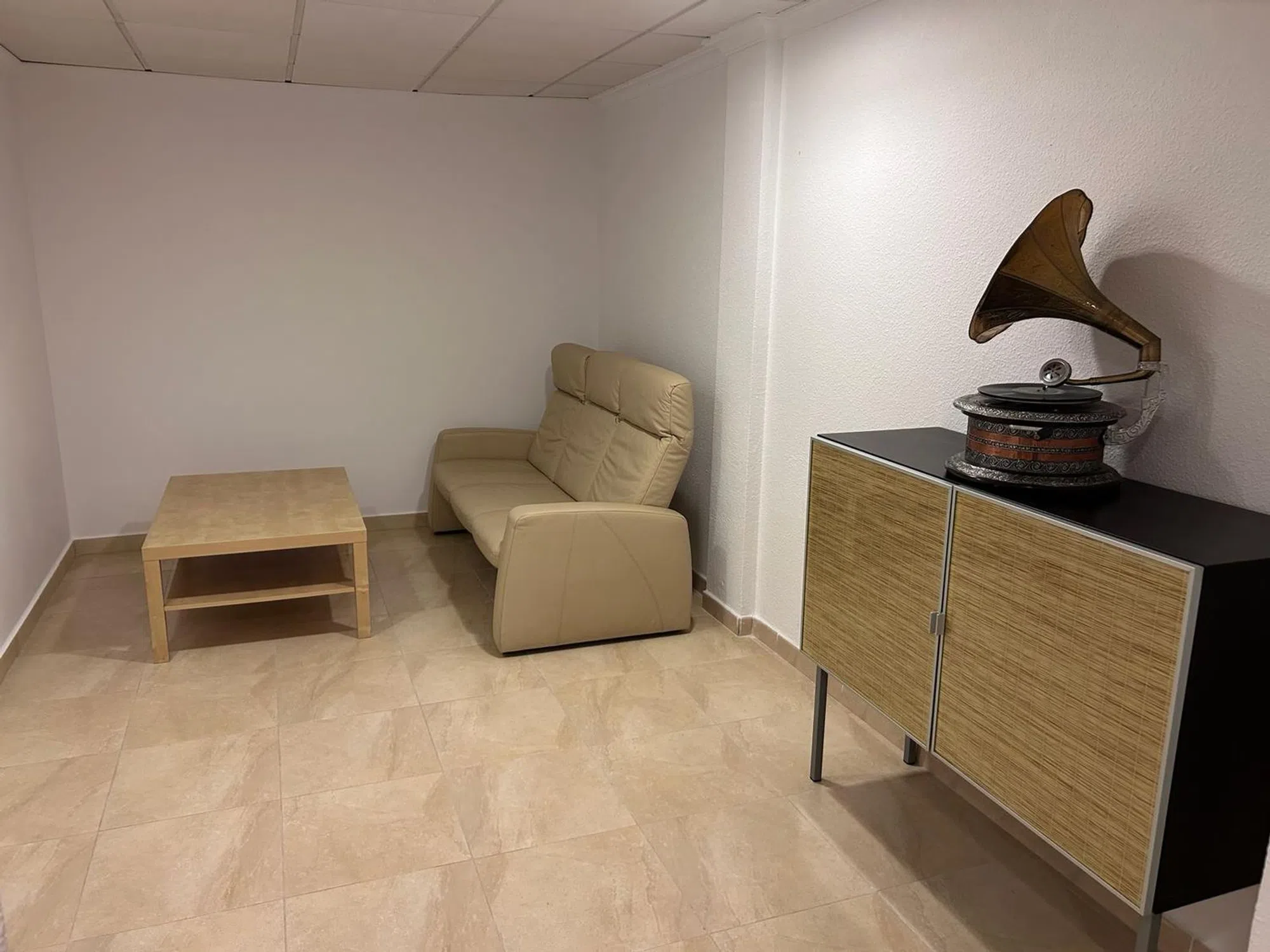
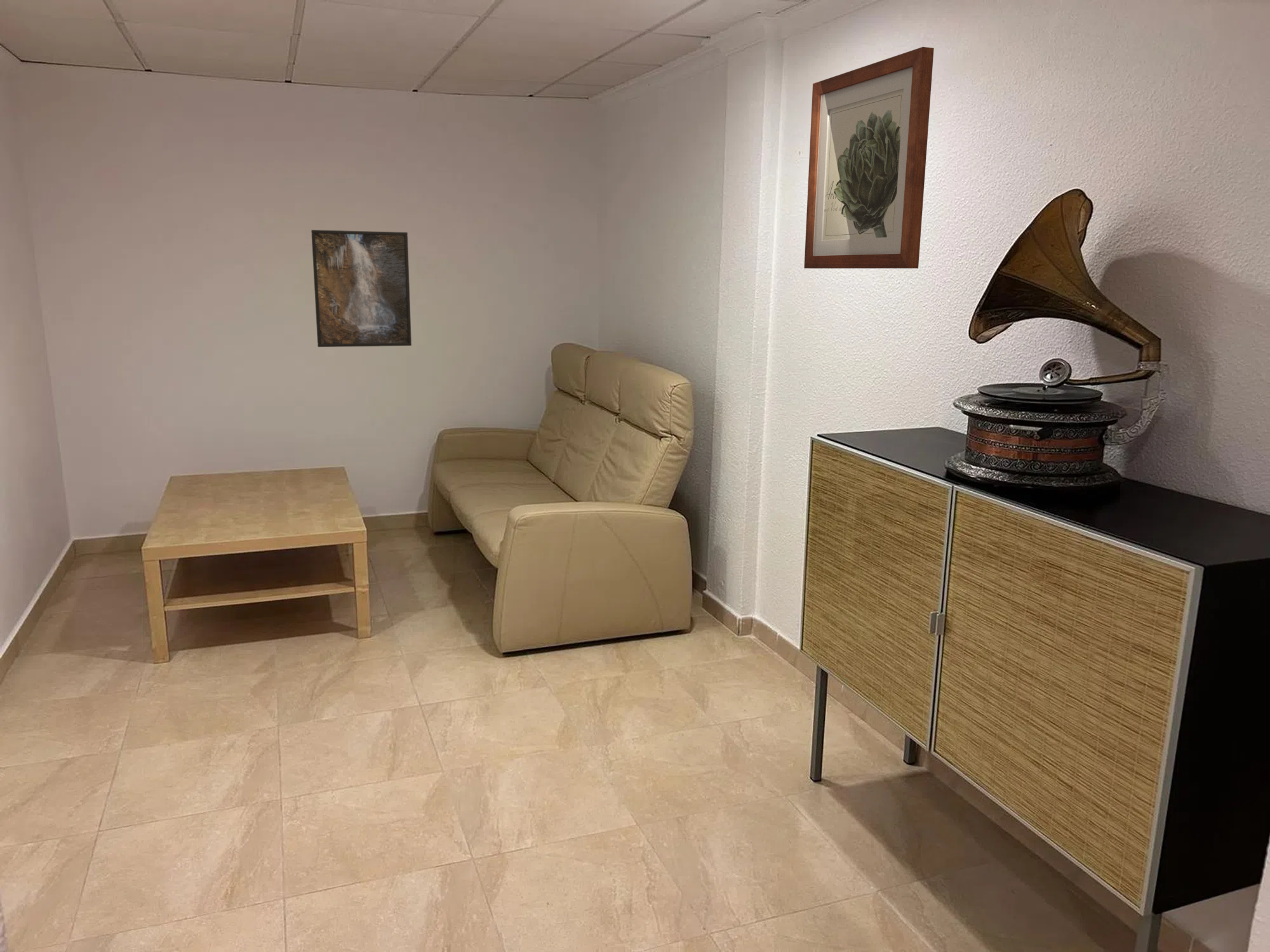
+ wall art (862, 169)
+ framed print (363, 289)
